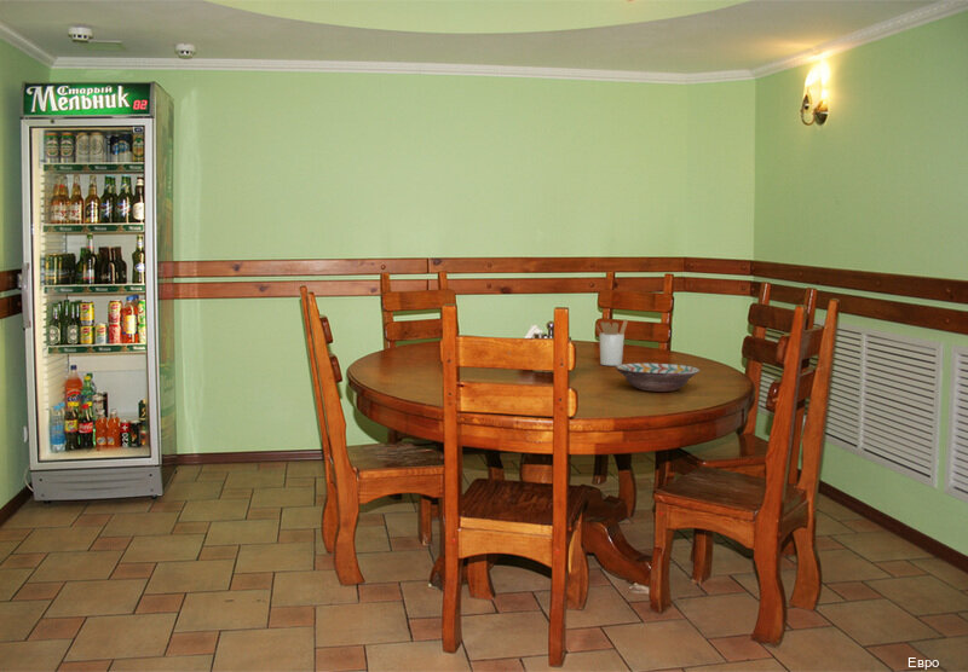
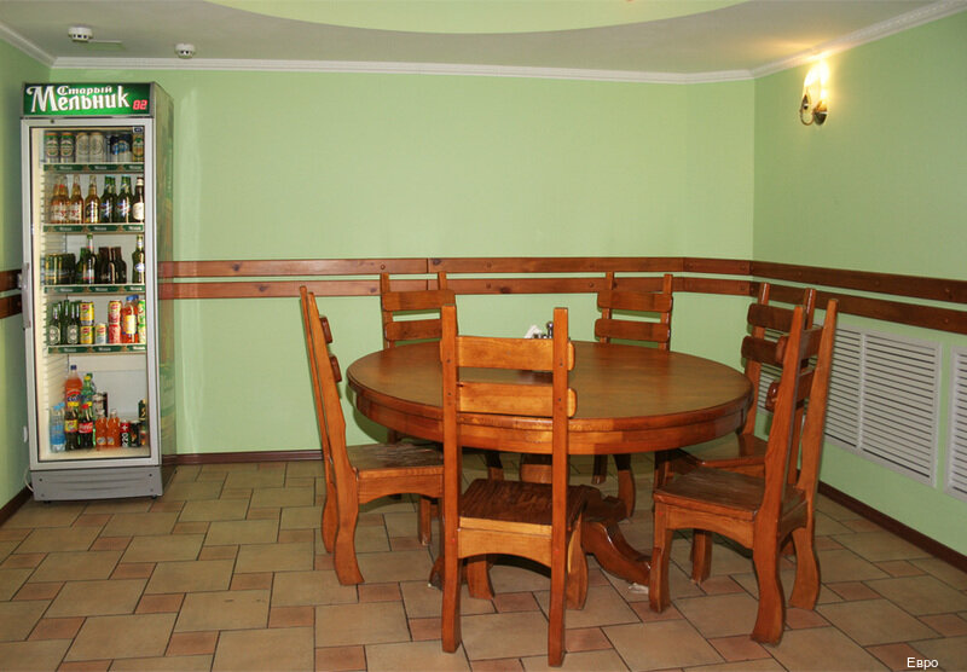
- decorative bowl (656, 377)
- utensil holder (610, 342)
